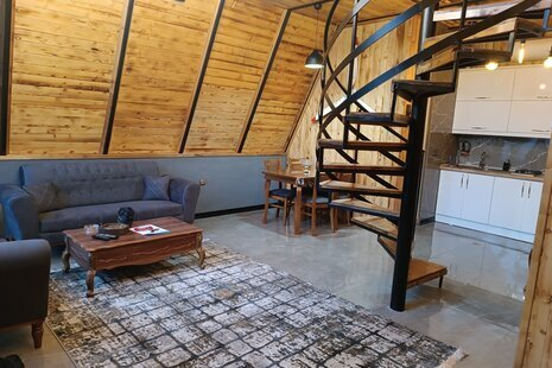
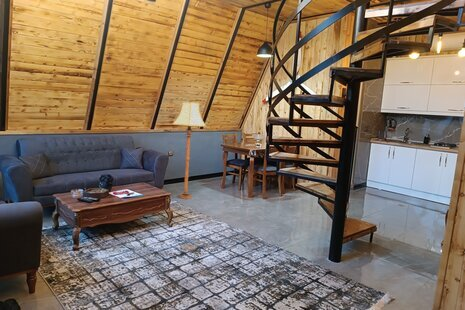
+ floor lamp (188, 148)
